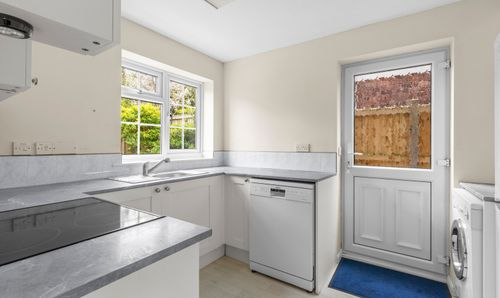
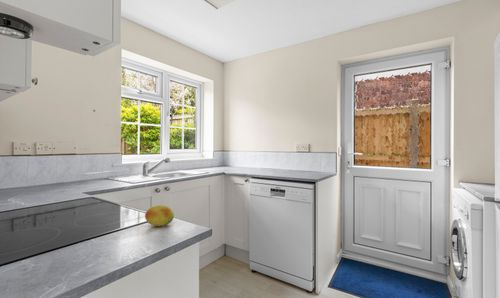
+ fruit (159, 215)
